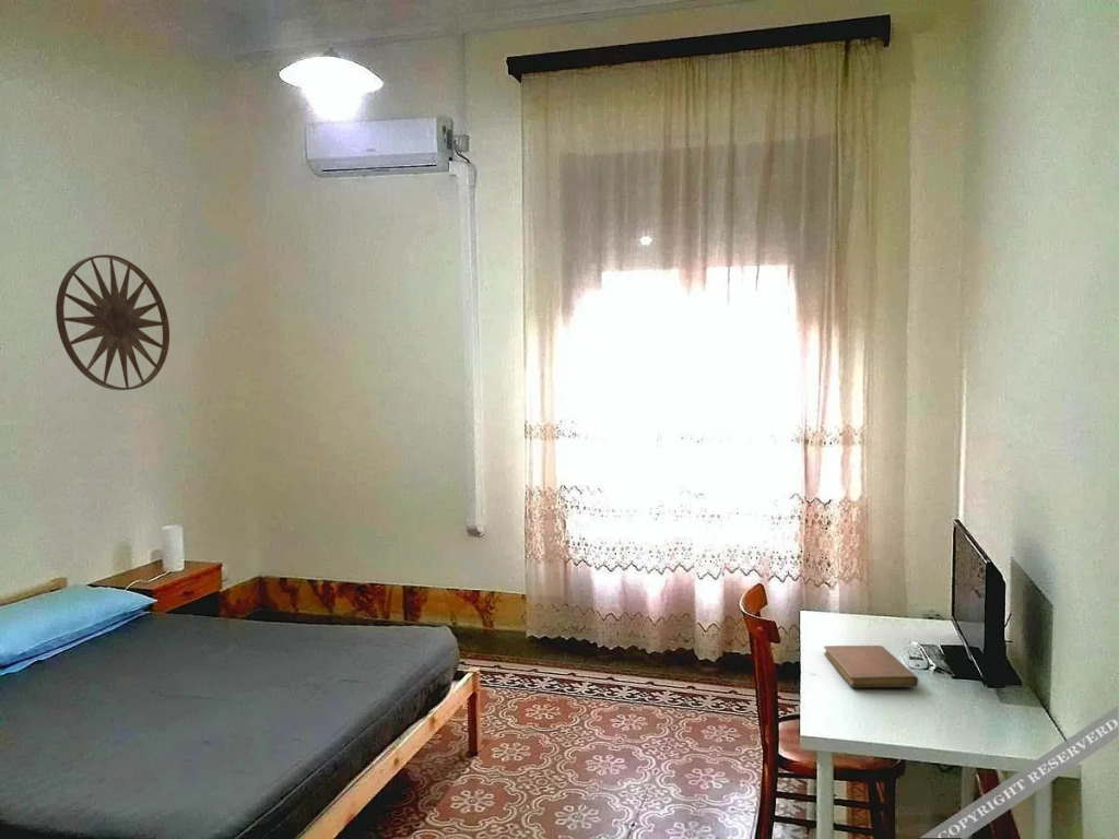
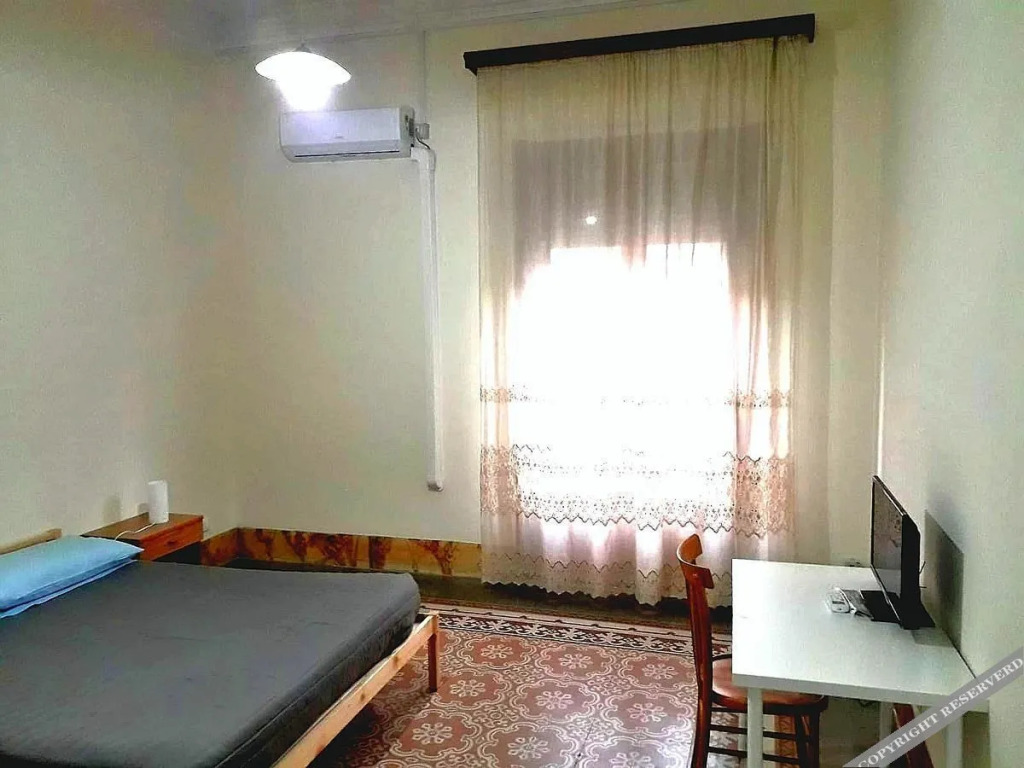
- wall art (117, 322)
- notebook (868, 664)
